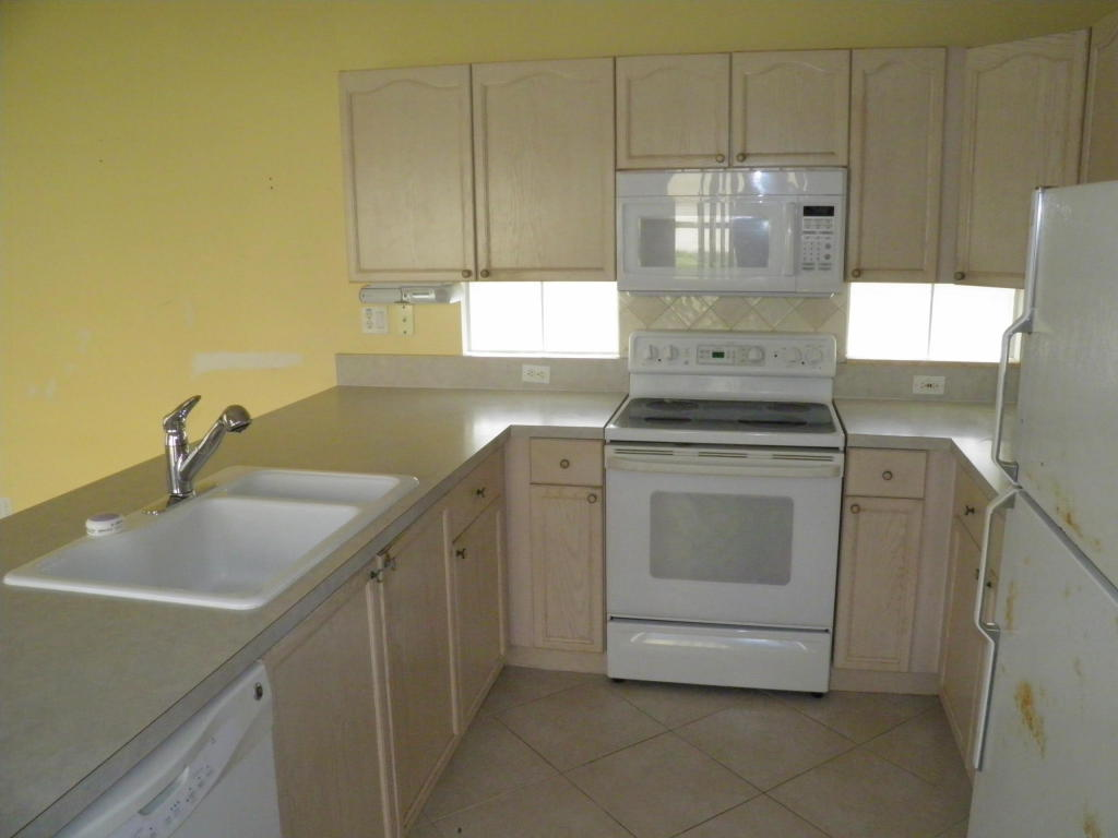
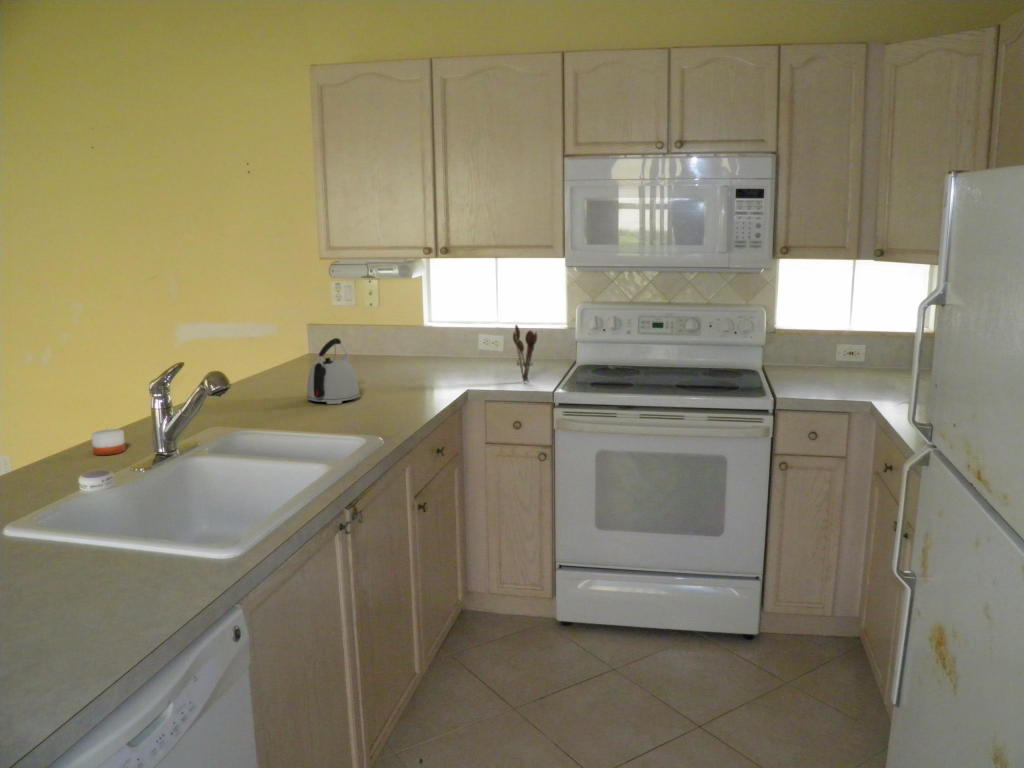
+ candle (107, 431)
+ utensil holder (522, 353)
+ kettle (332, 369)
